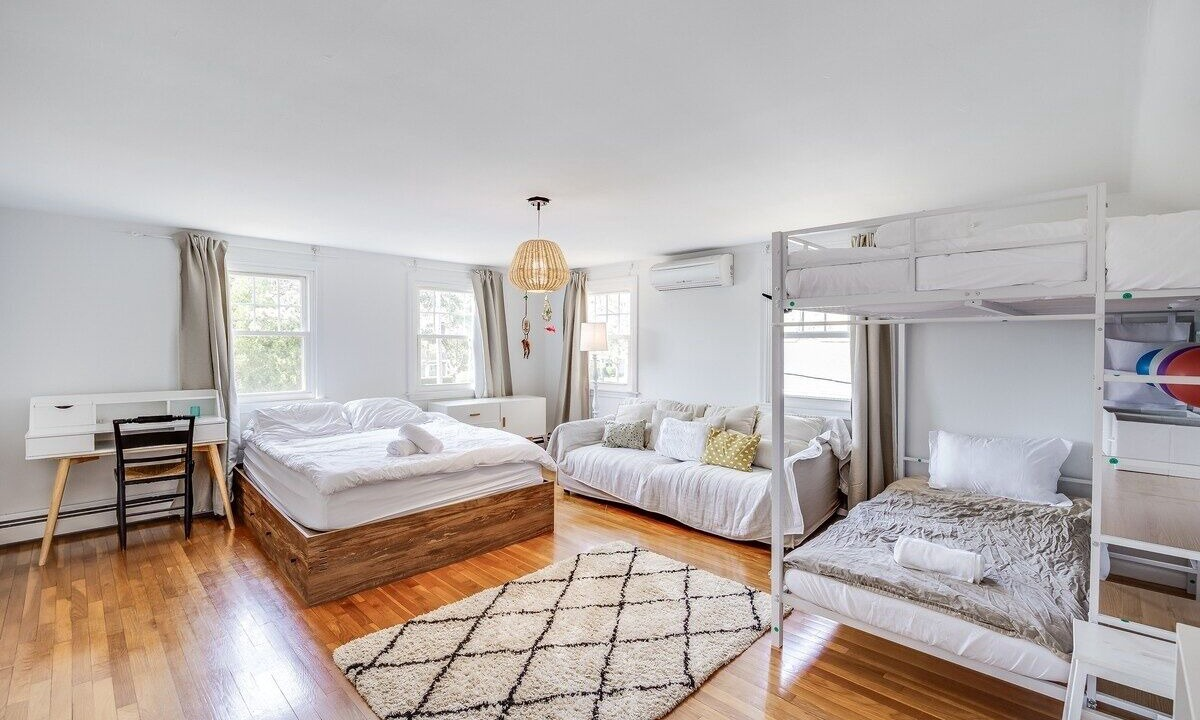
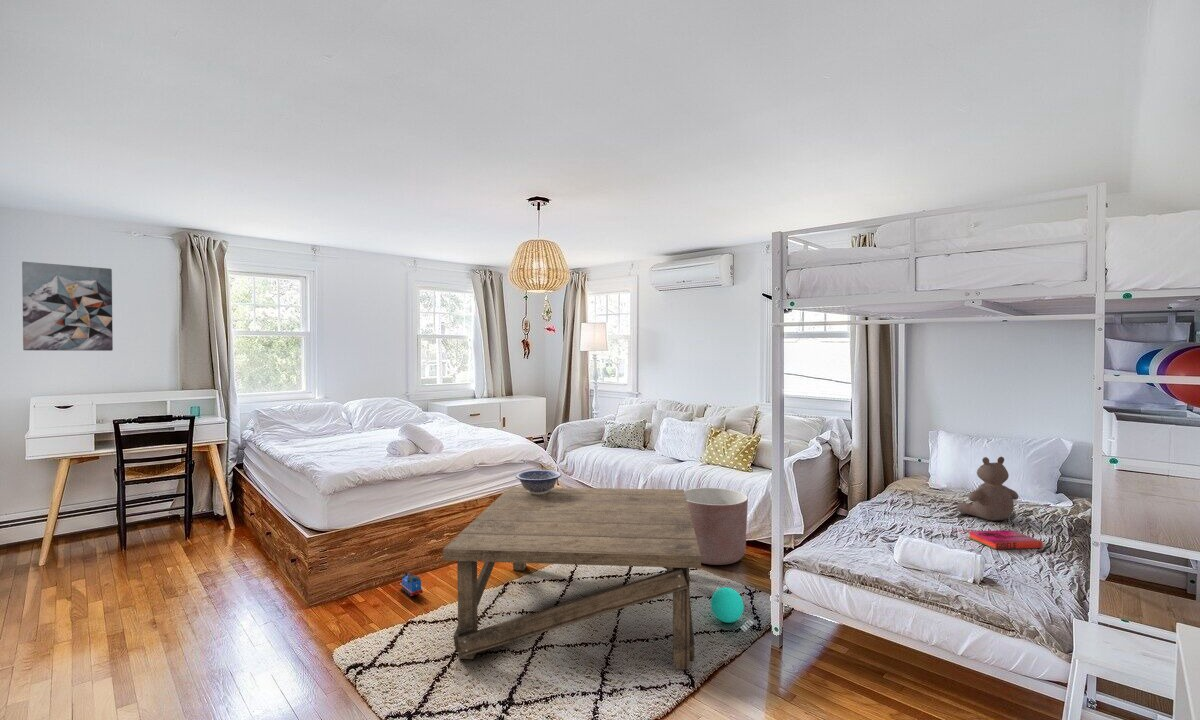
+ toy train (410, 583)
+ coffee table (585, 561)
+ wall art (69, 308)
+ planter (713, 525)
+ decorative bowl (538, 483)
+ hardback book (1004, 539)
+ bear (985, 486)
+ ball (730, 605)
